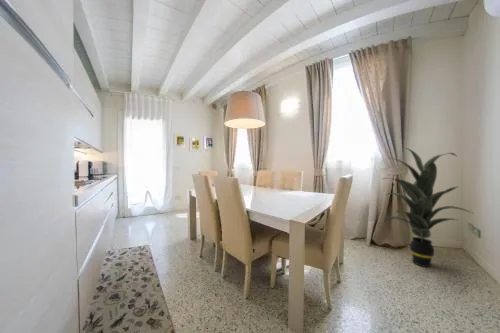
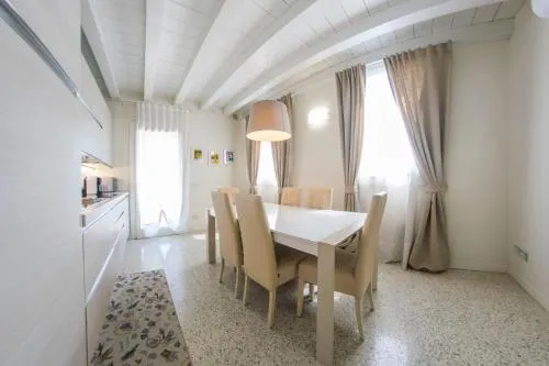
- indoor plant (416, 204)
